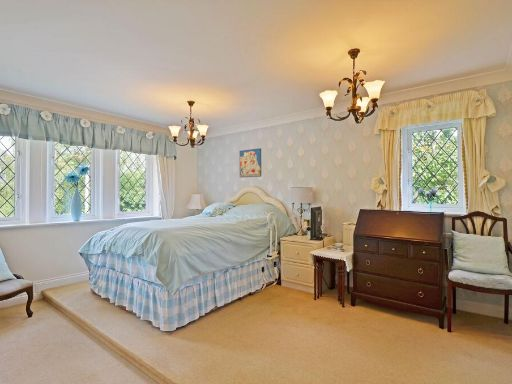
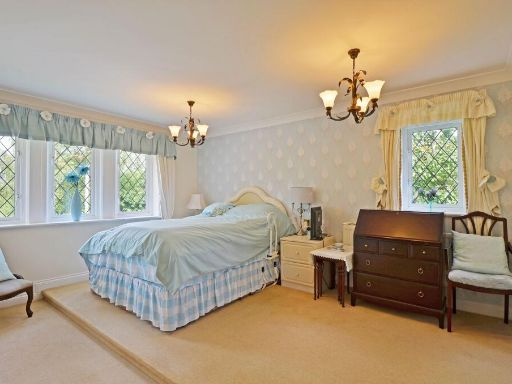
- wall art (250, 163)
